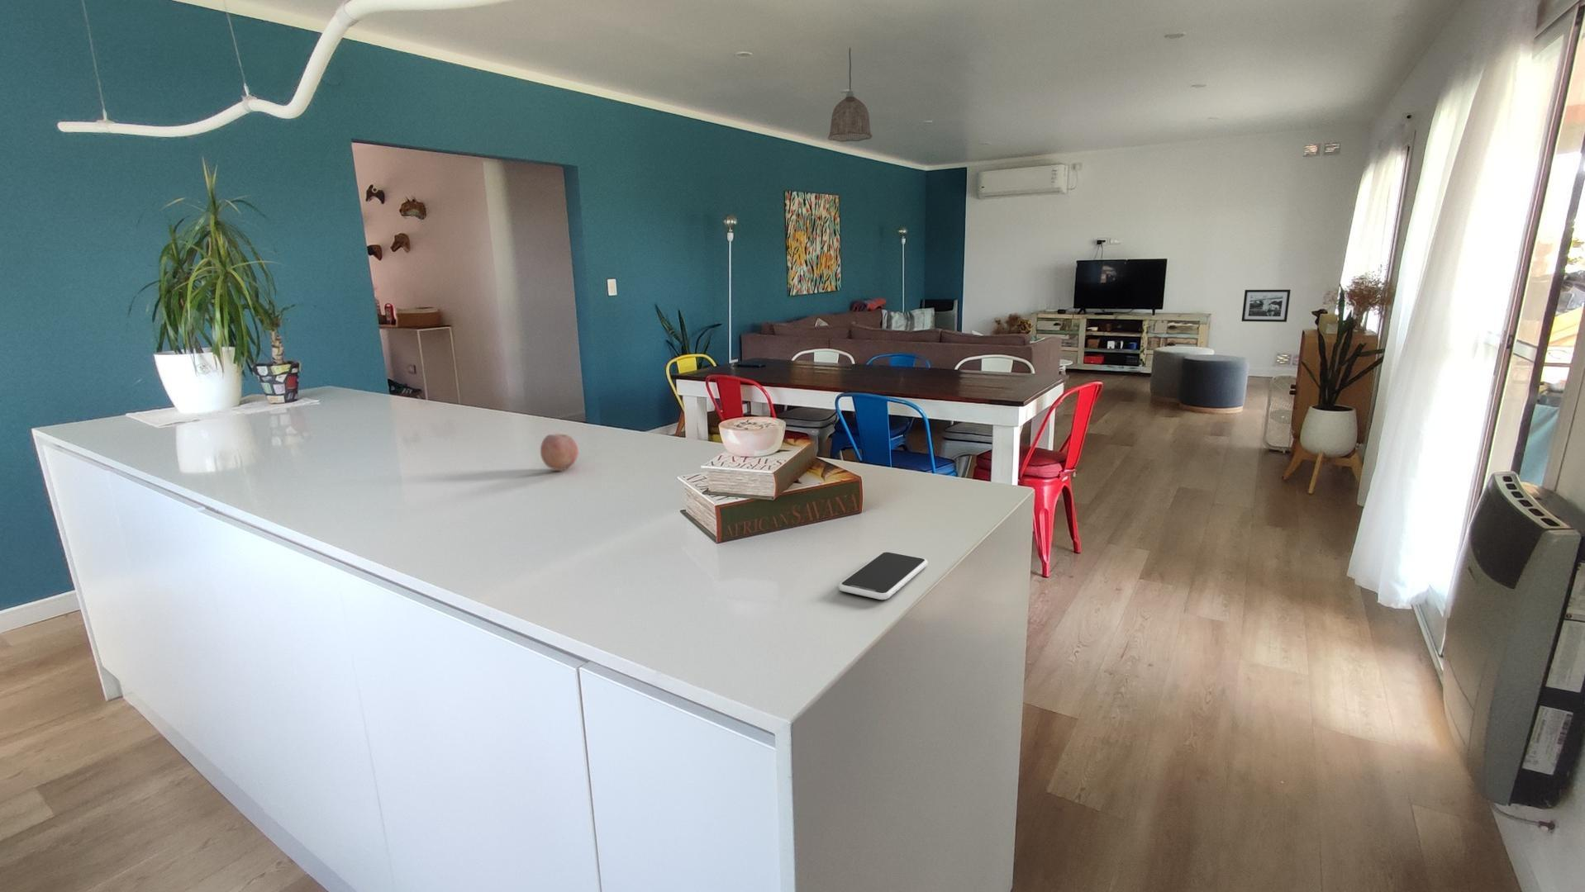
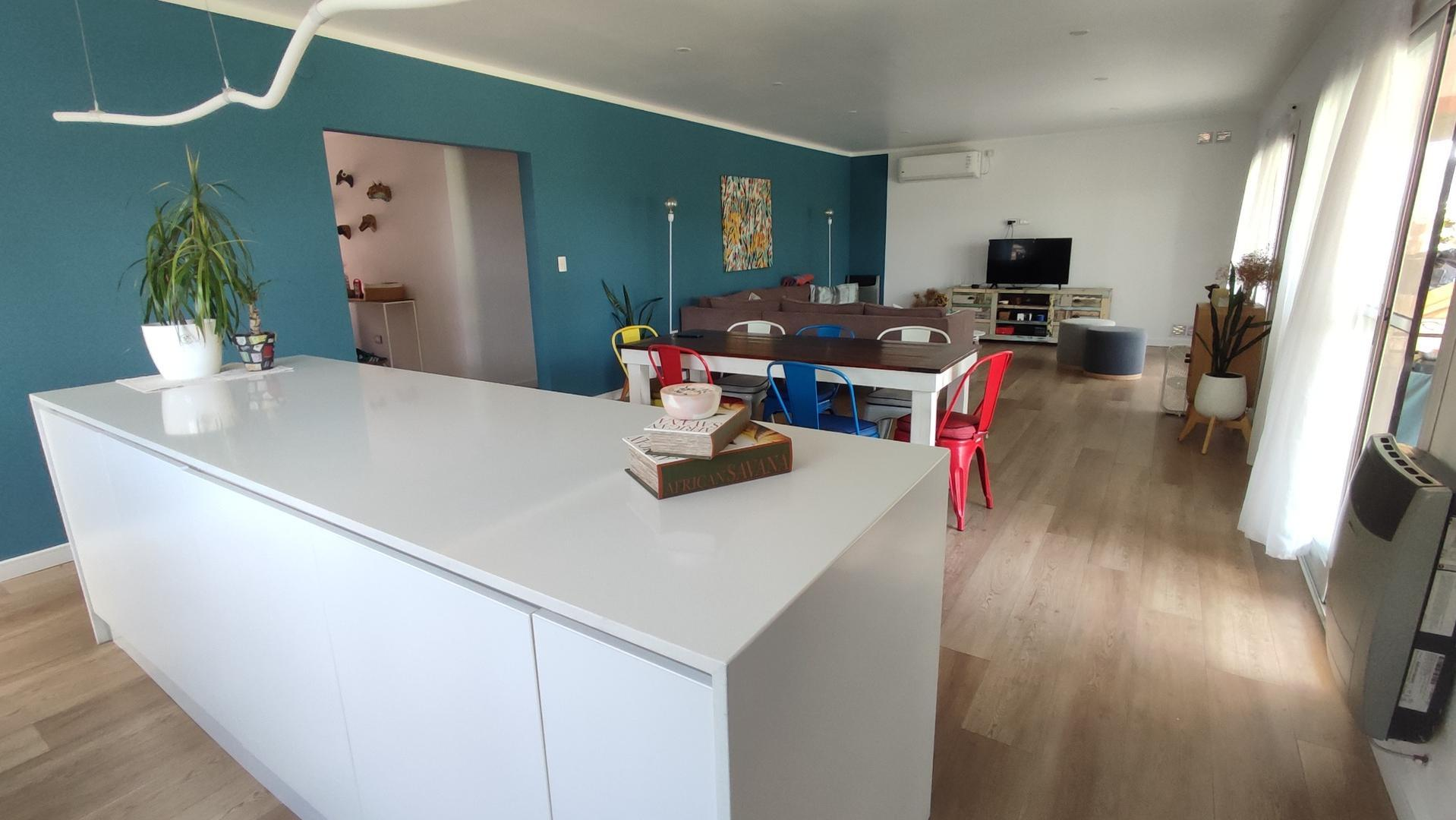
- fruit (558, 451)
- smartphone (884, 574)
- pendant lamp (849, 94)
- picture frame (1265, 306)
